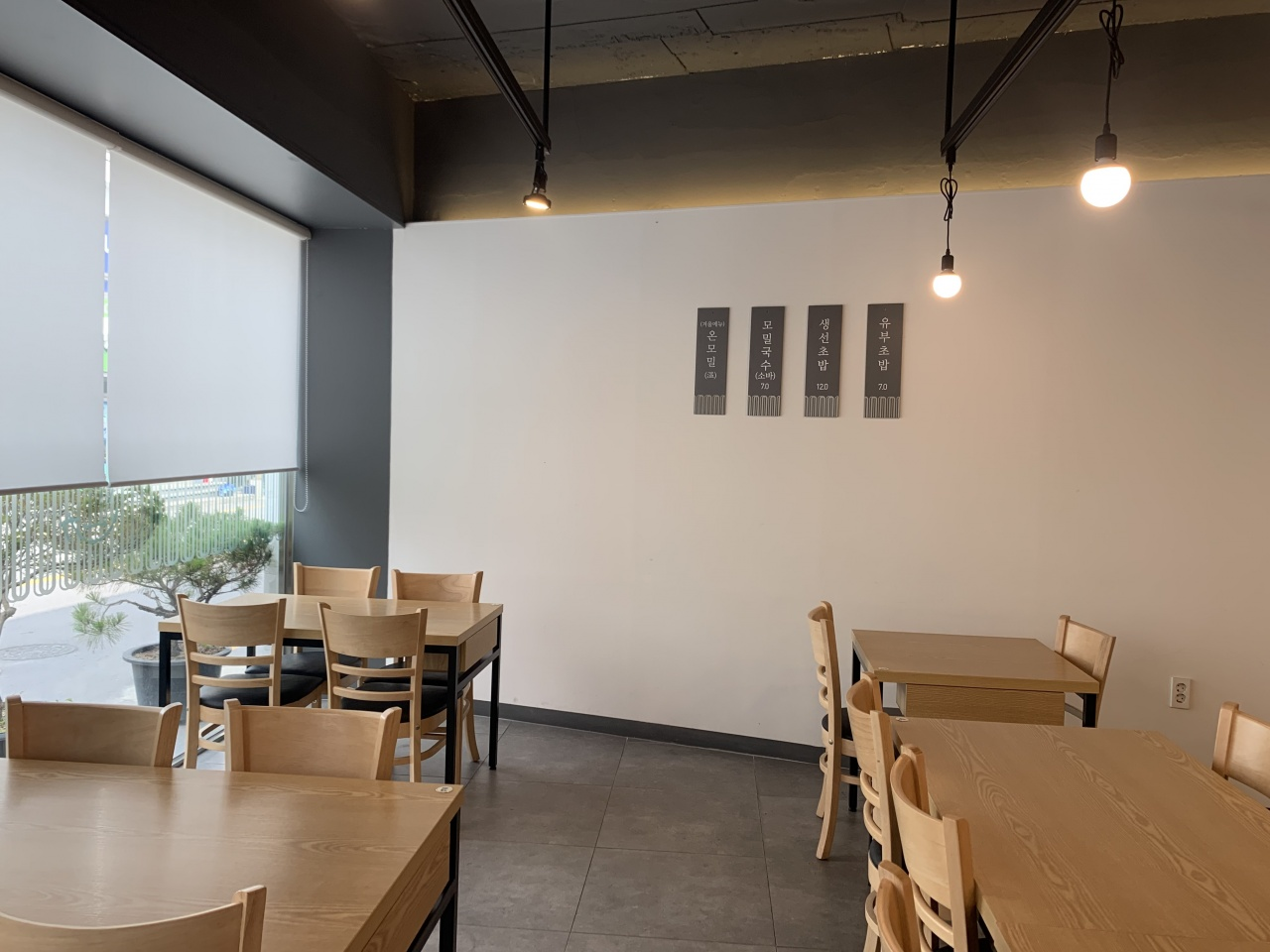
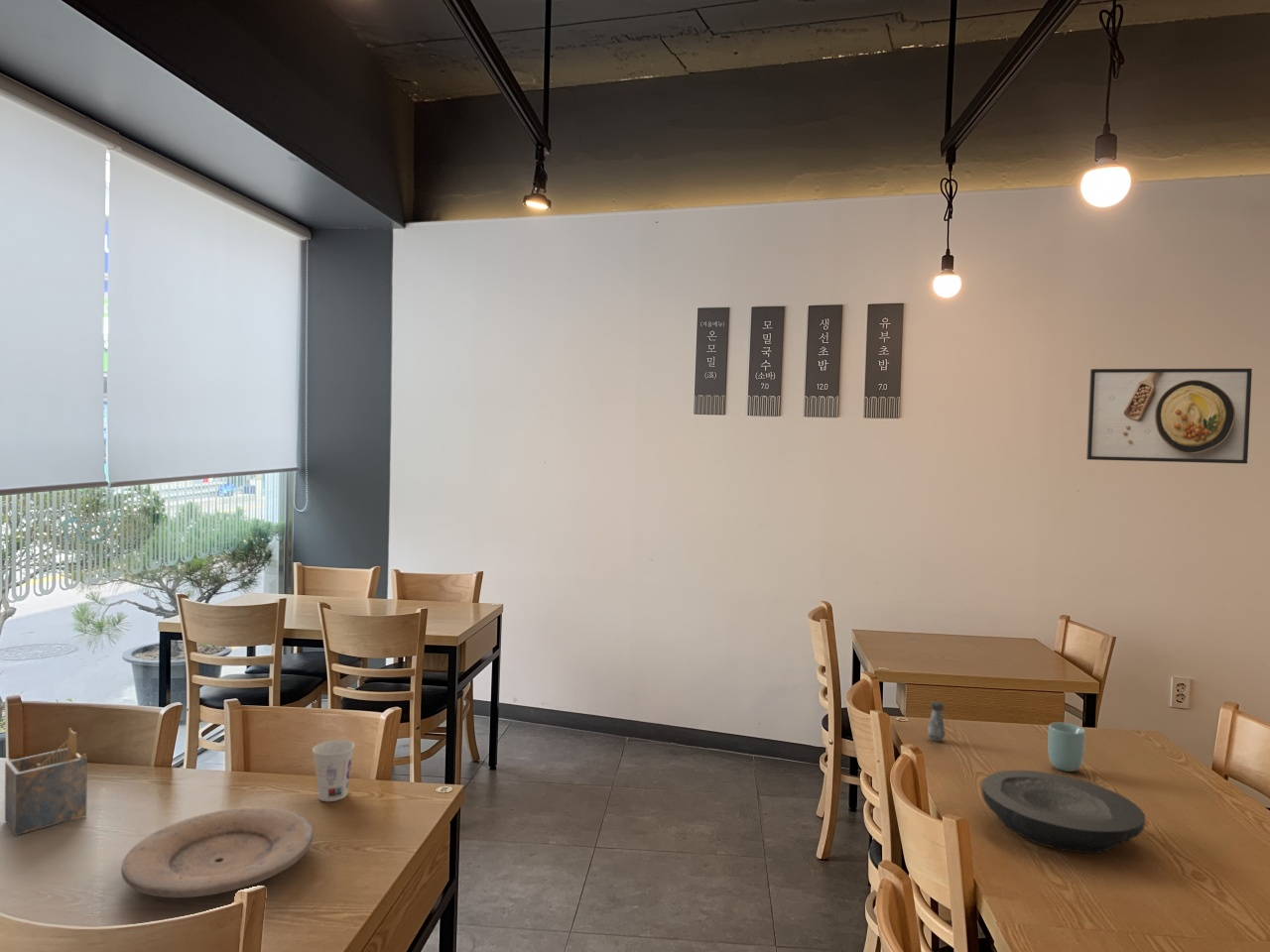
+ salt shaker (937, 720)
+ cup (1066, 748)
+ napkin holder (46, 778)
+ plate (221, 855)
+ plate (1059, 813)
+ cup (332, 771)
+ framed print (1167, 415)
